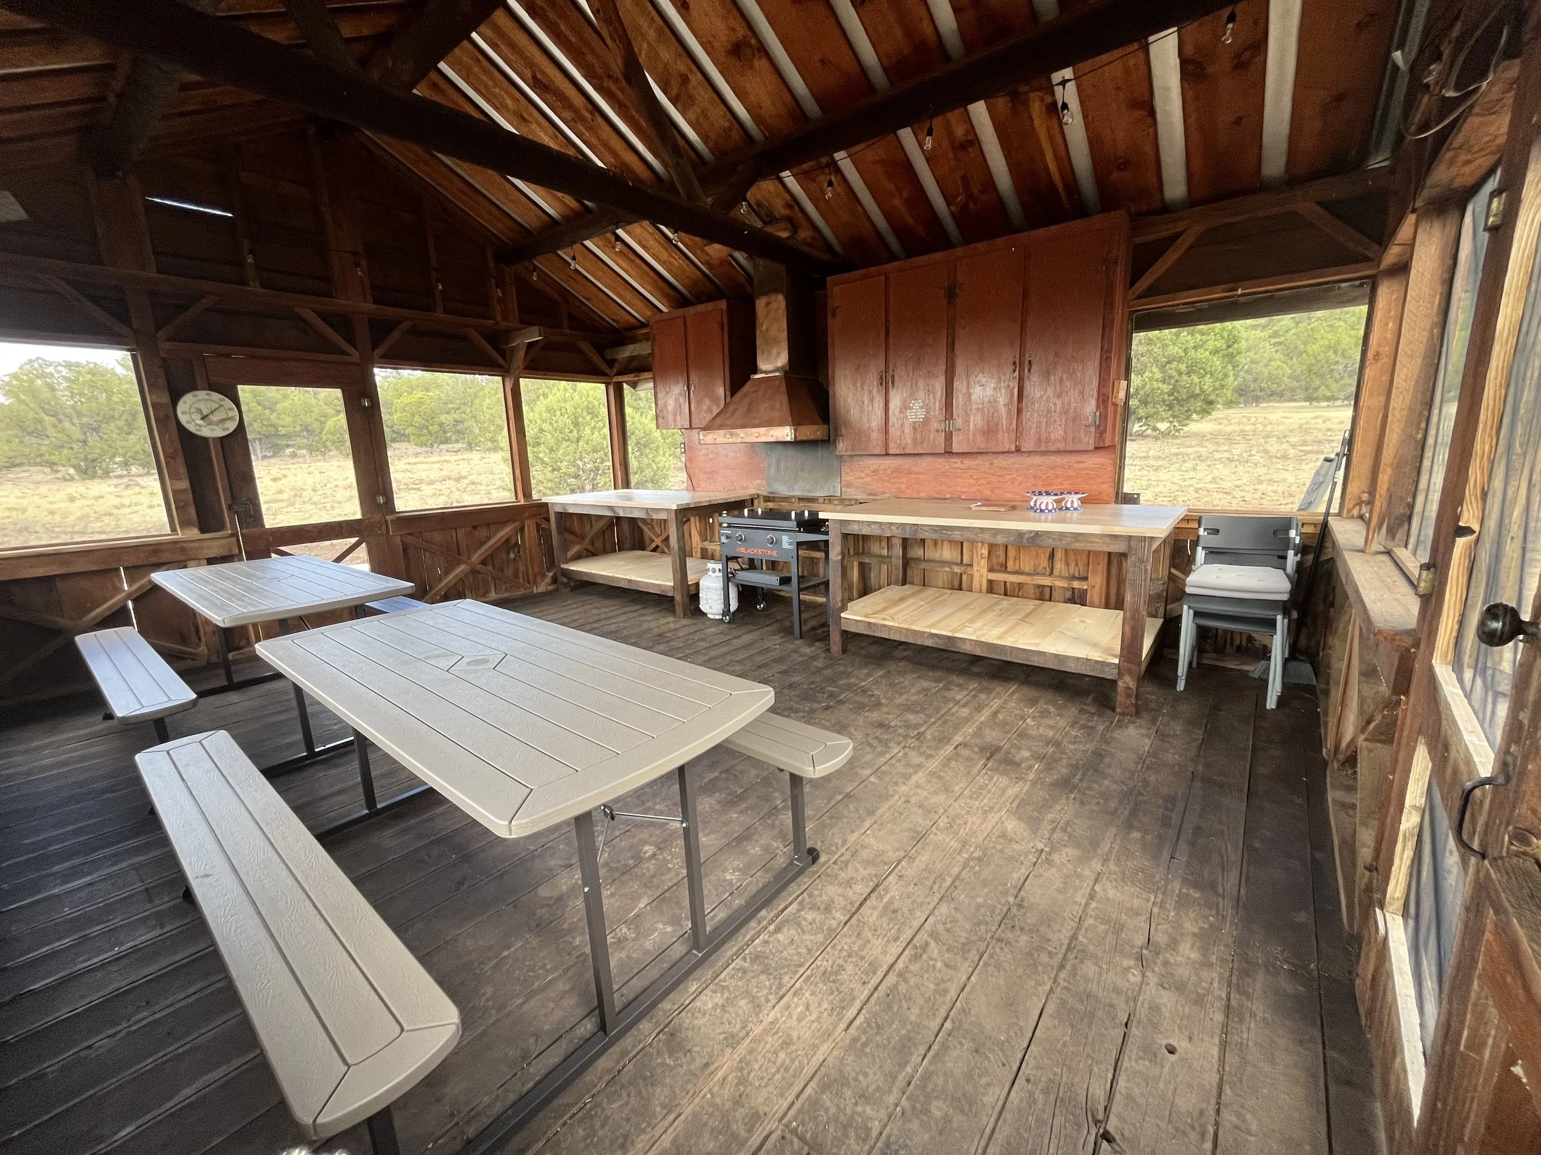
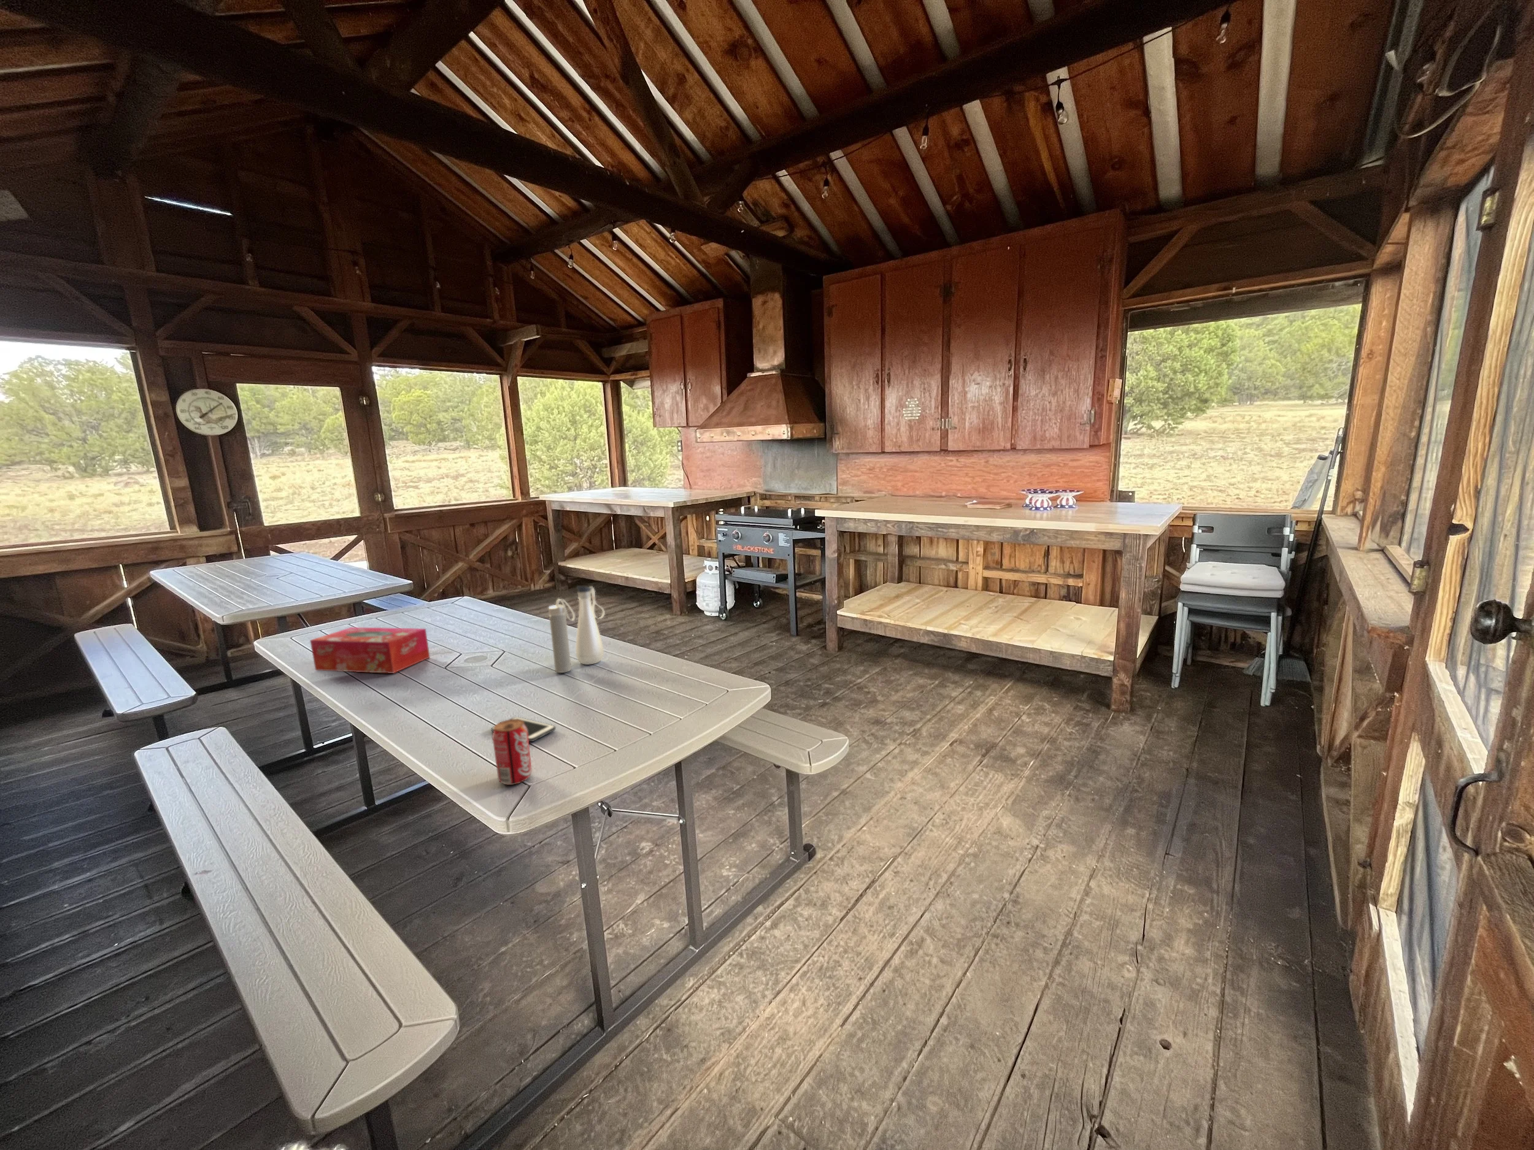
+ tissue box (371, 649)
+ beverage can (512, 751)
+ water bottle (580, 626)
+ cell phone (527, 727)
